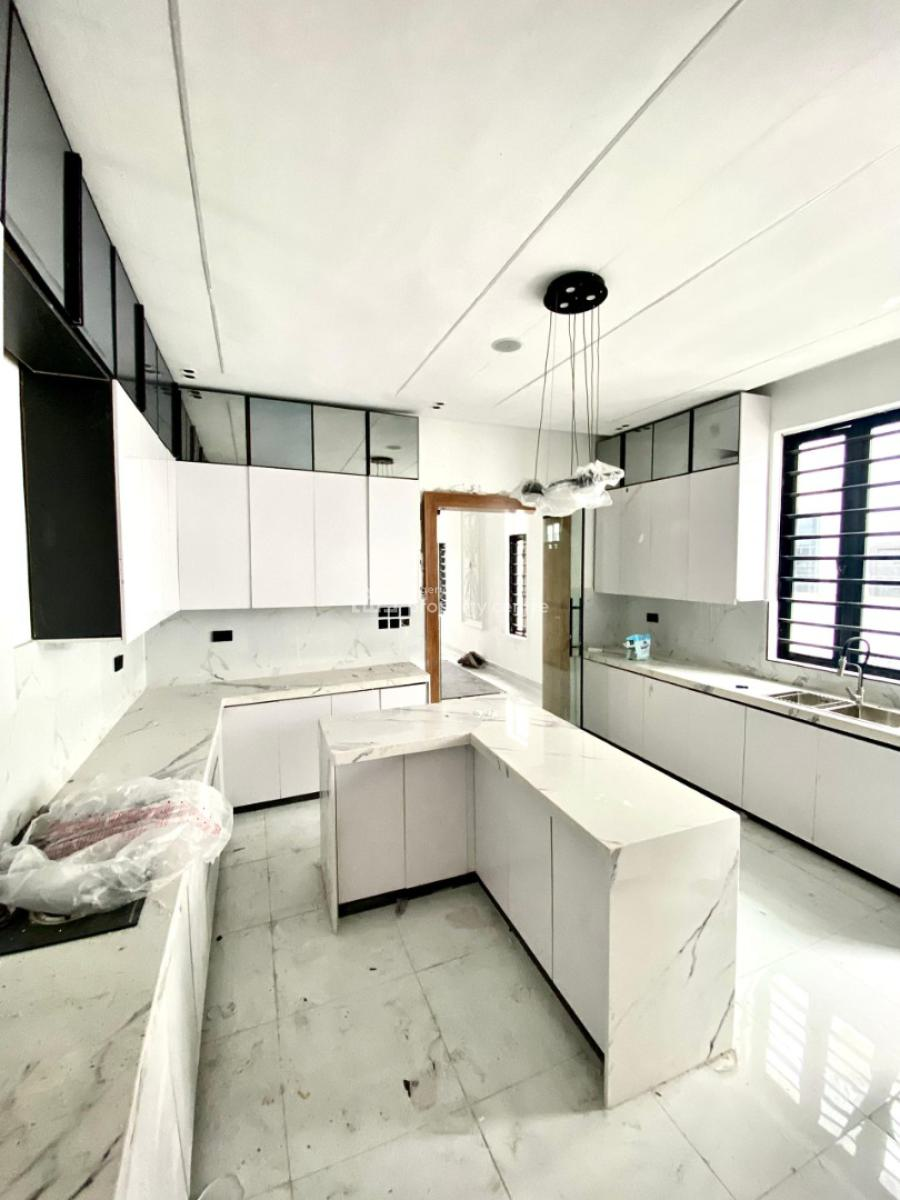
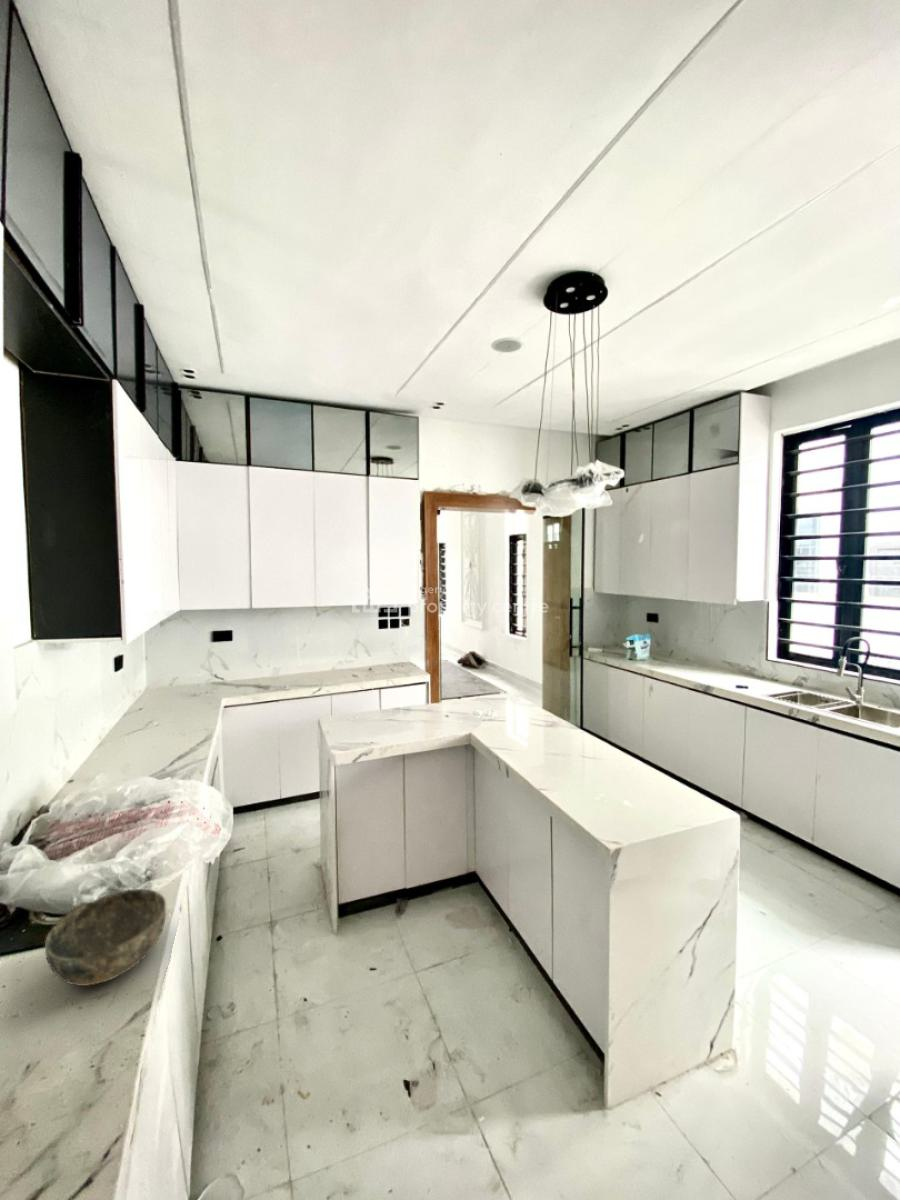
+ bowl (109, 940)
